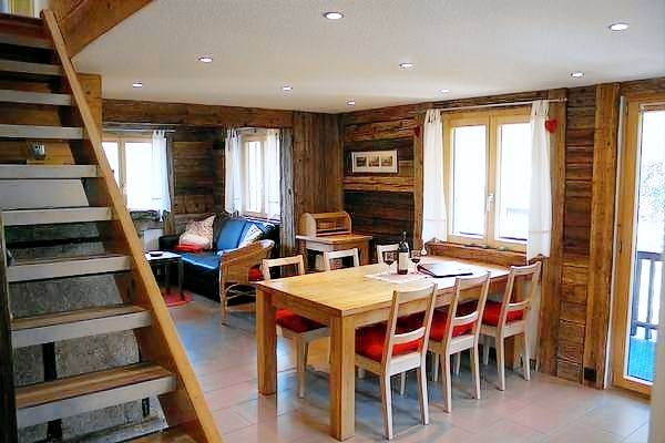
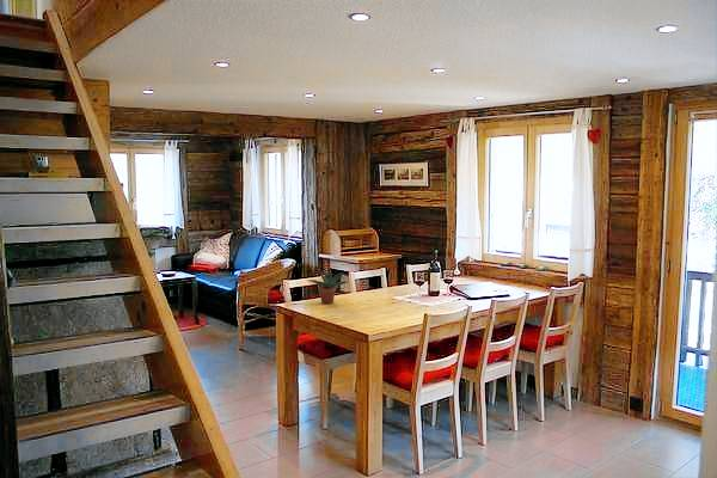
+ potted plant (327, 284)
